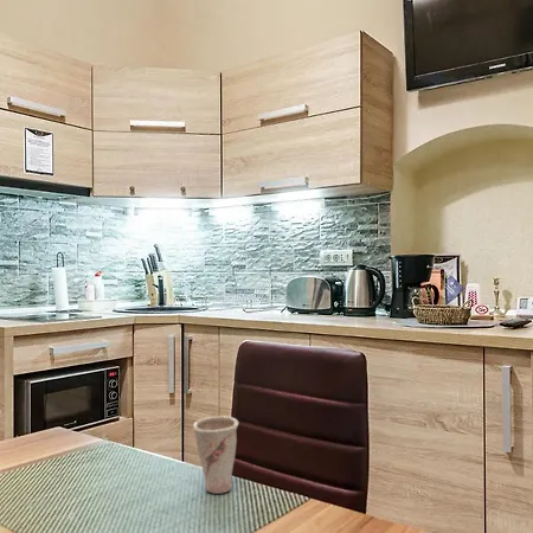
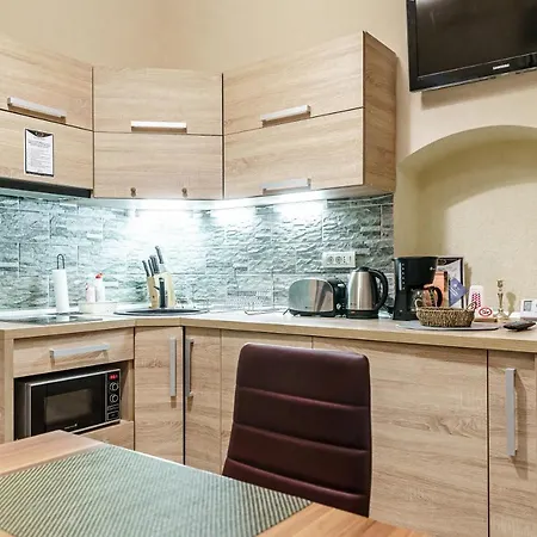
- cup (216, 456)
